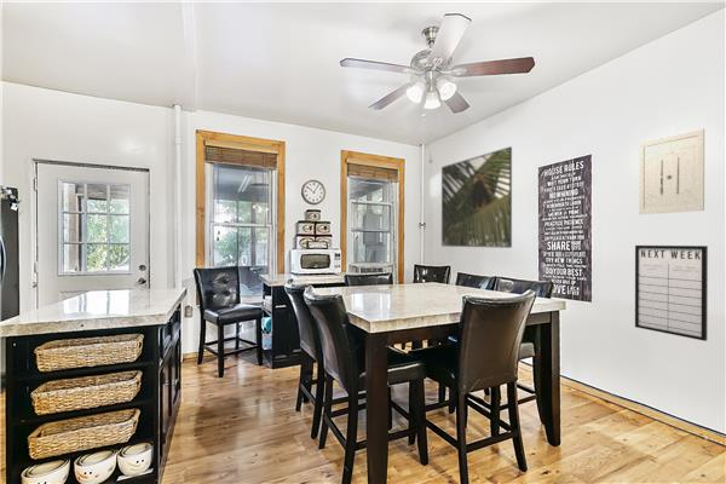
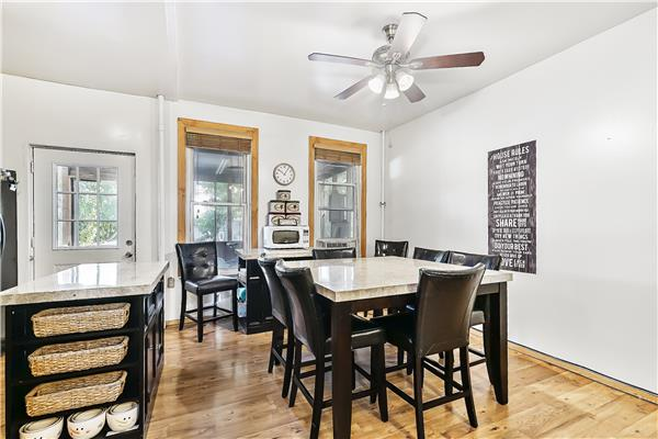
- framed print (472, 202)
- writing board (668, 289)
- wall art (669, 174)
